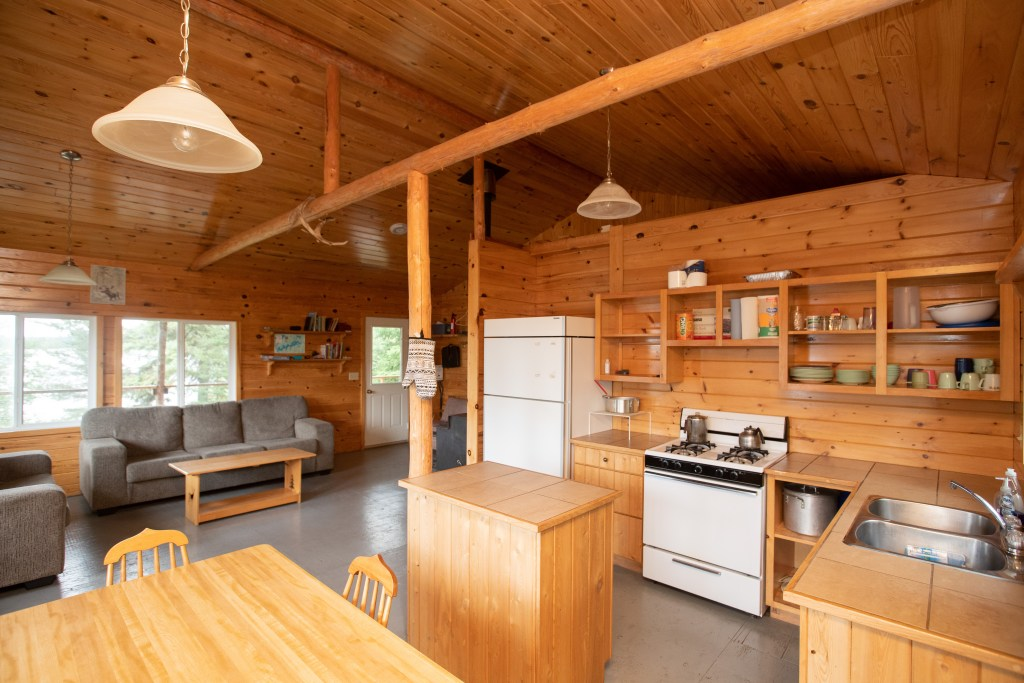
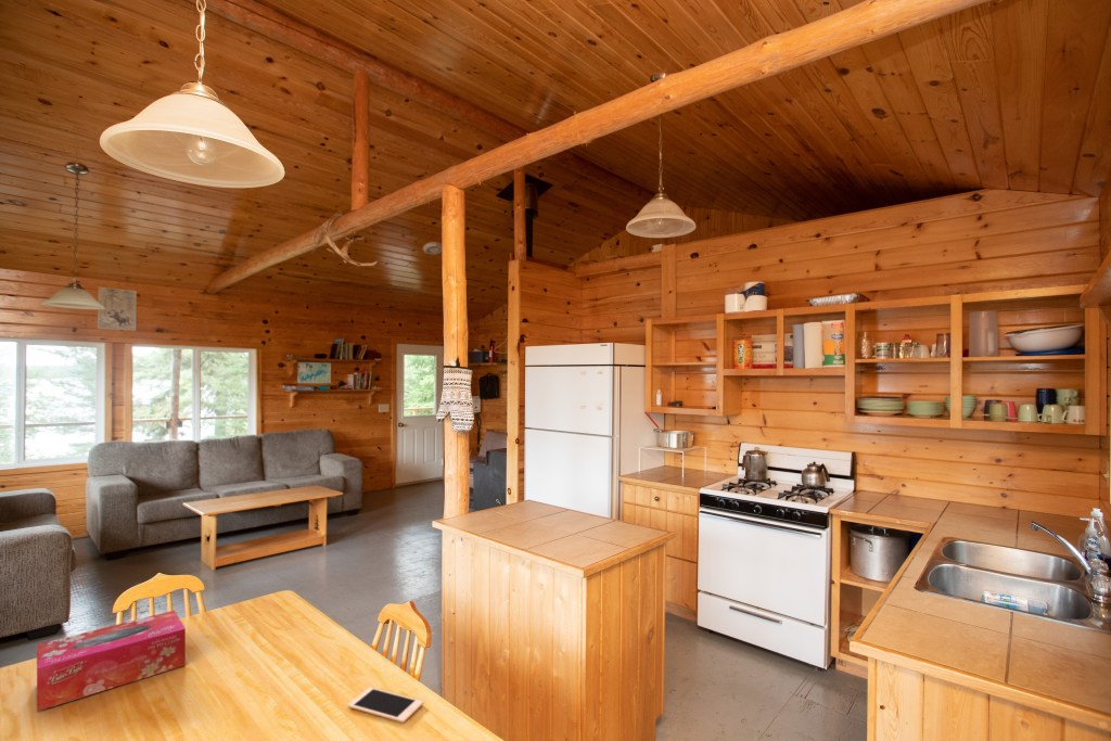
+ cell phone (385, 704)
+ tissue box (113, 655)
